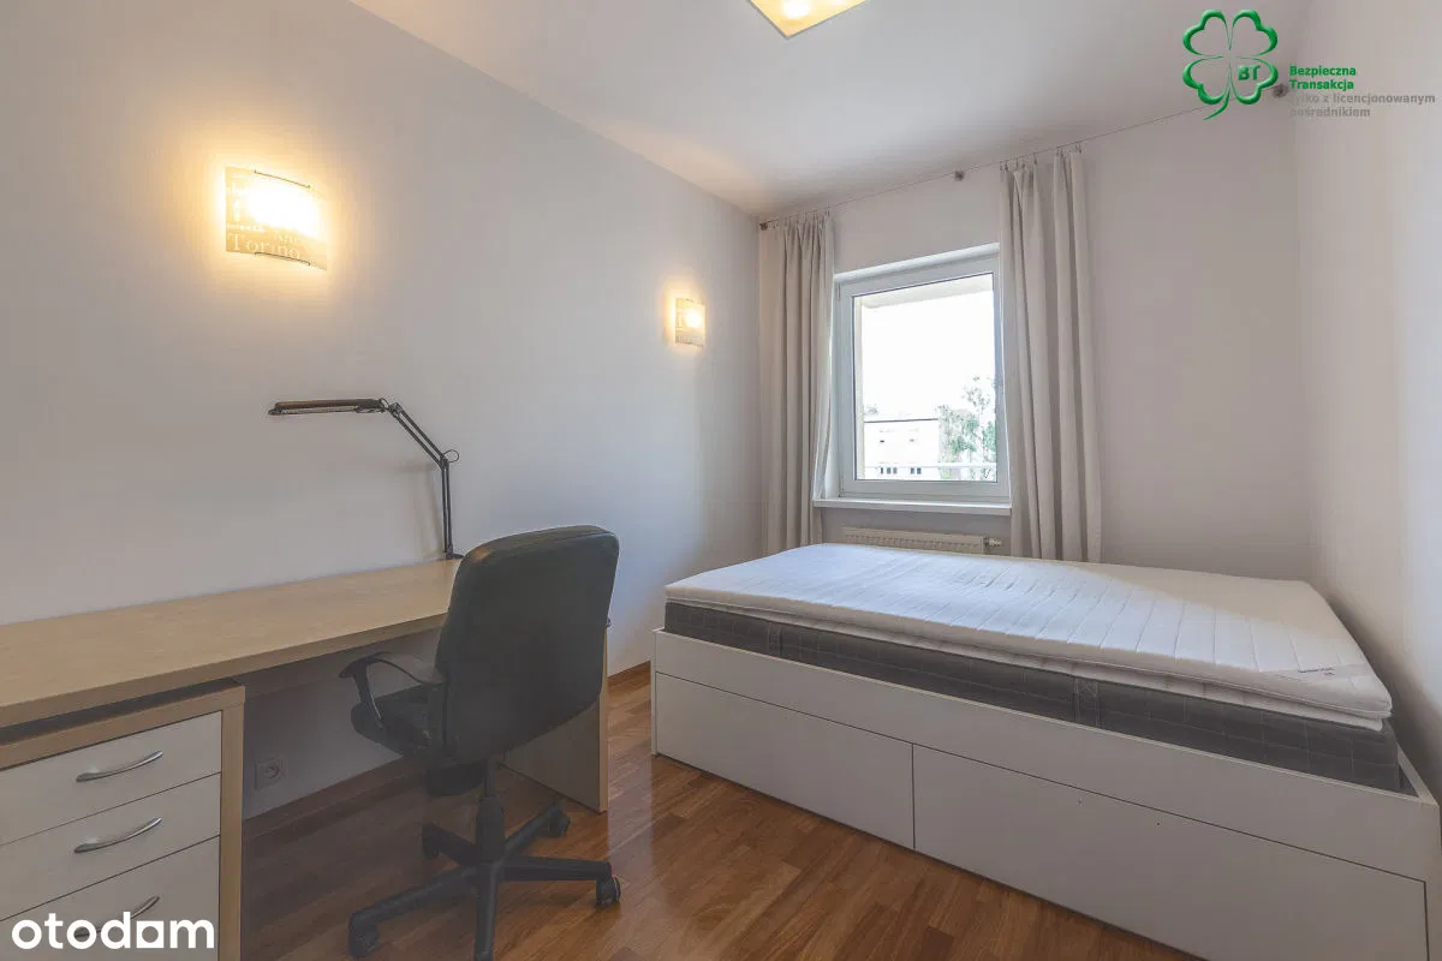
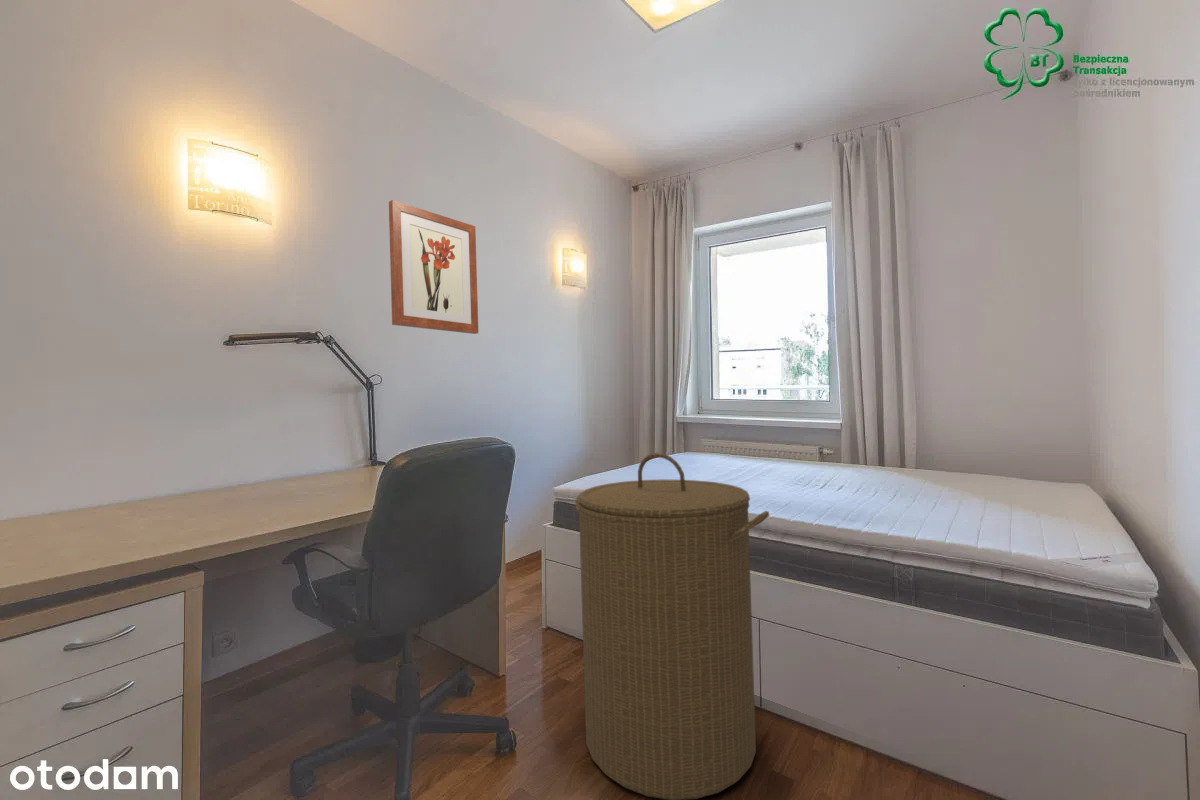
+ wall art (436, 272)
+ laundry hamper (665, 594)
